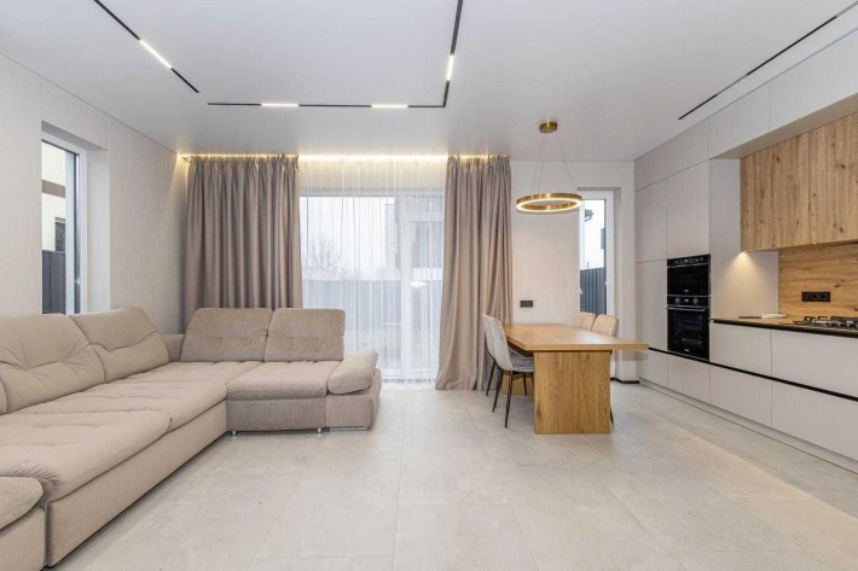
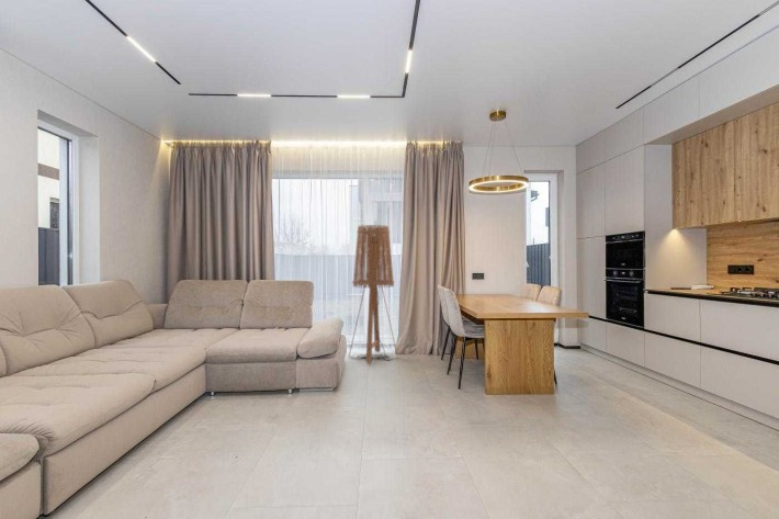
+ floor lamp (373, 292)
